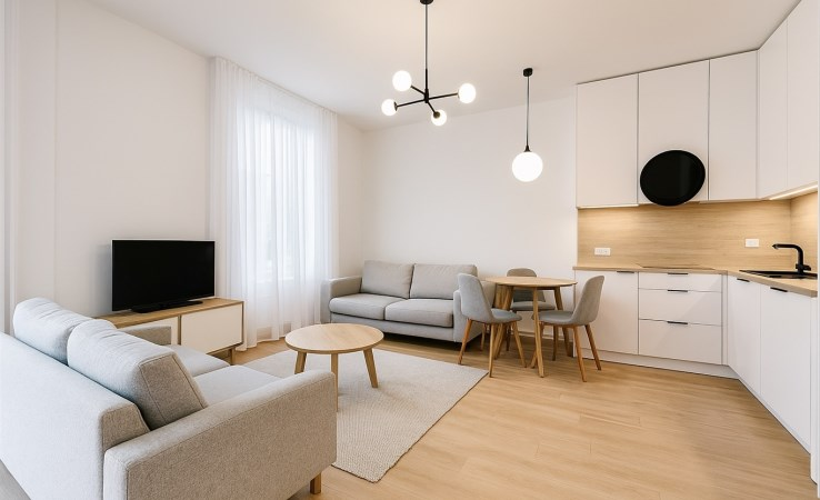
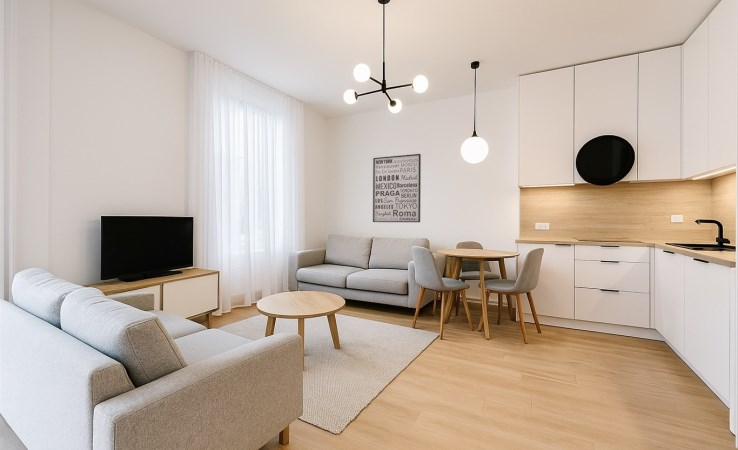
+ wall art (396, 189)
